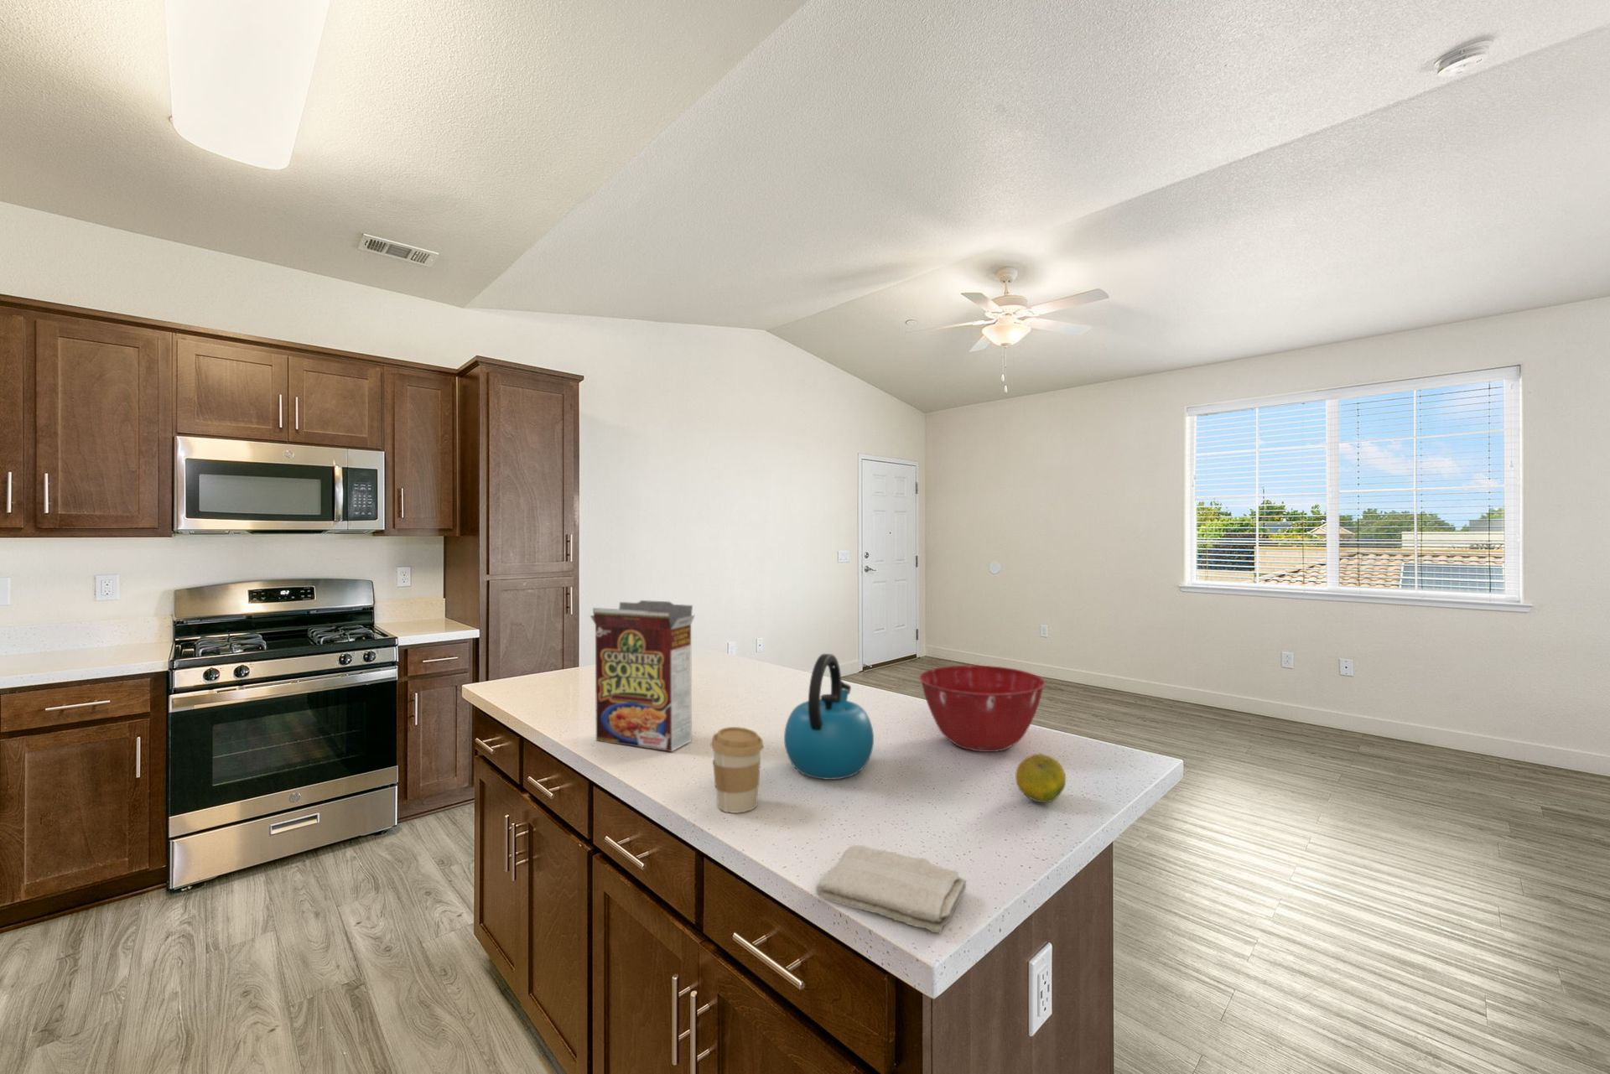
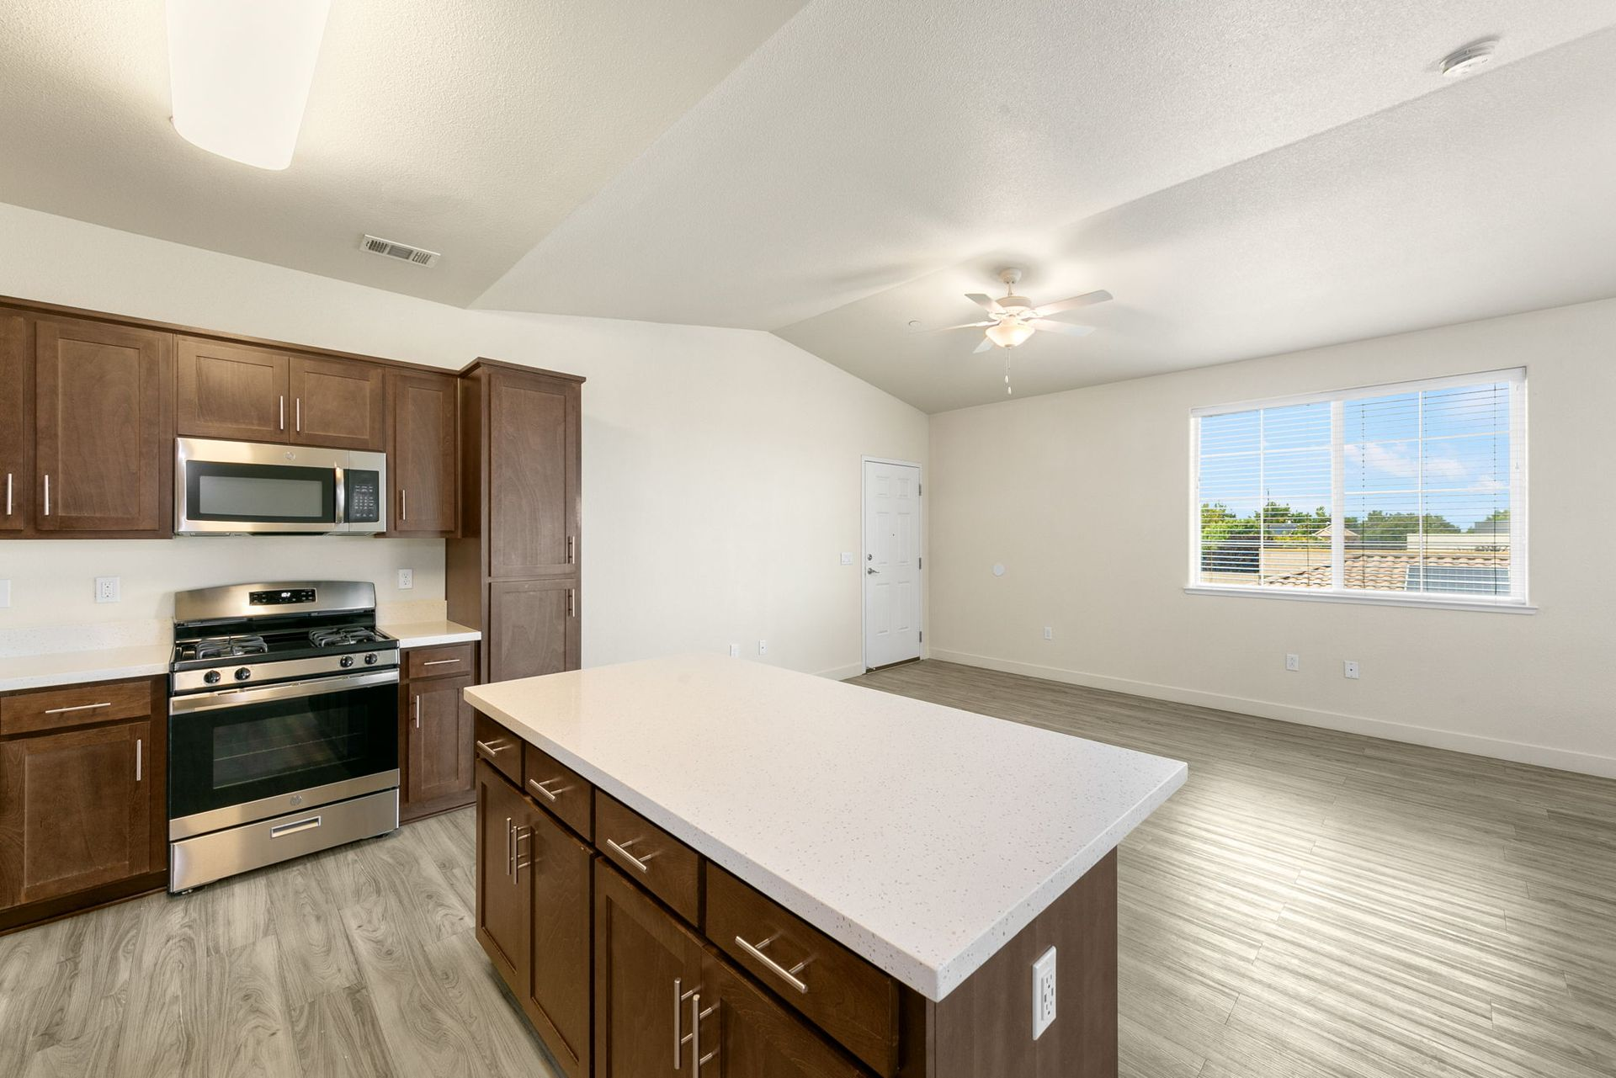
- kettle (830, 710)
- coffee cup (737, 768)
- cereal box (643, 671)
- washcloth (892, 883)
- fruit (1039, 777)
- mixing bowl (981, 710)
